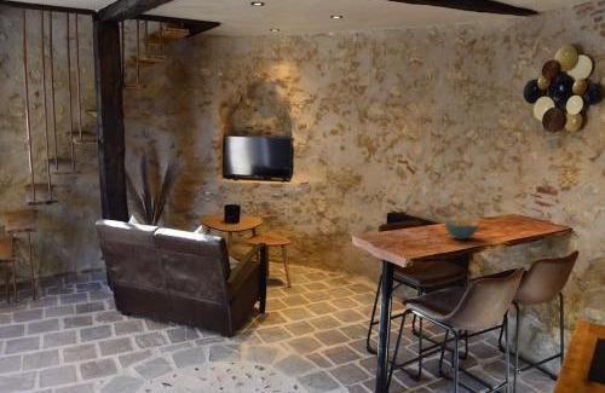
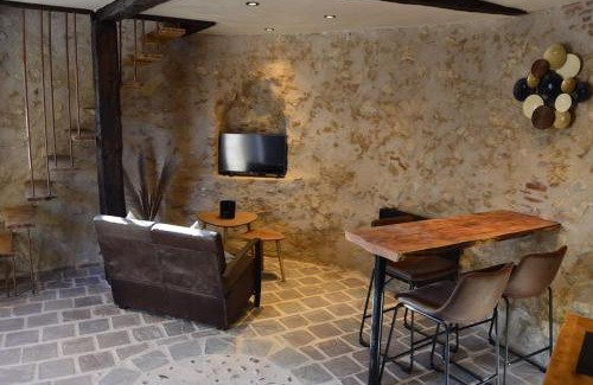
- cereal bowl (461, 230)
